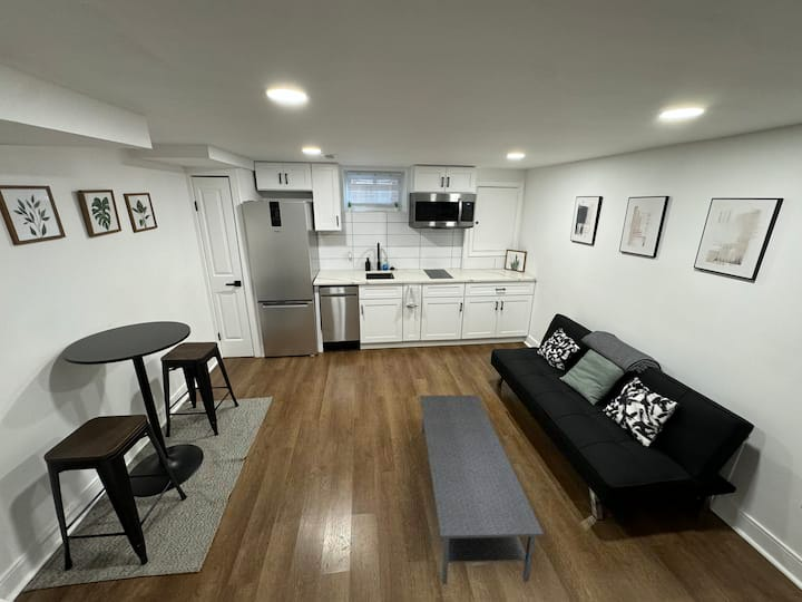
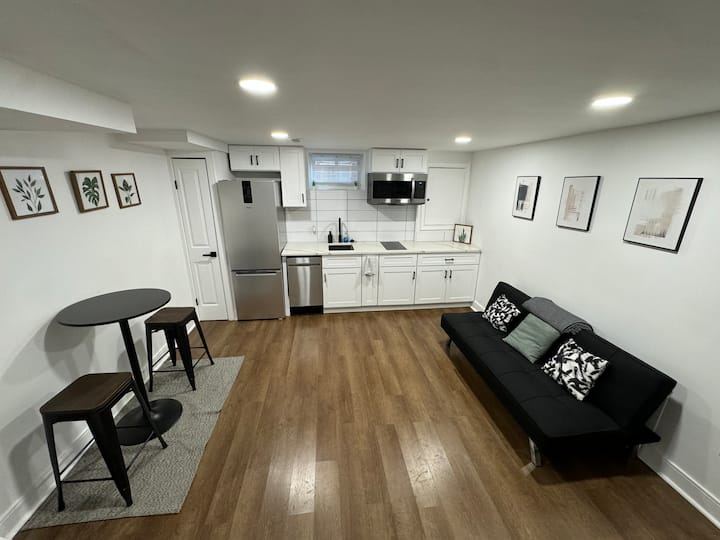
- coffee table (462, 467)
